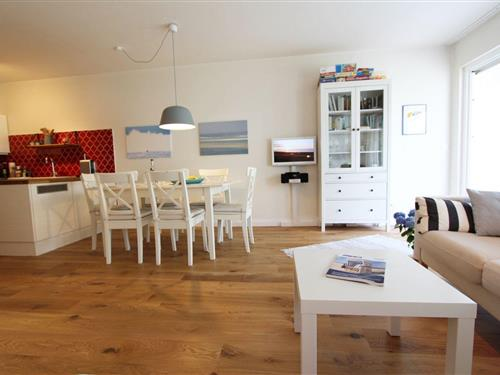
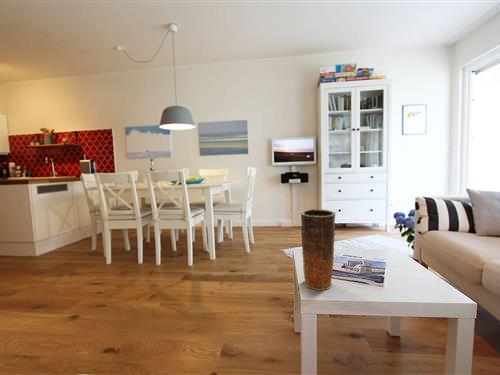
+ vase (318, 248)
